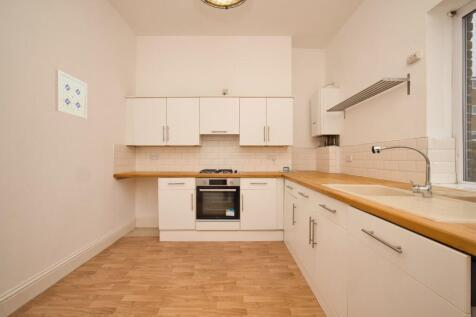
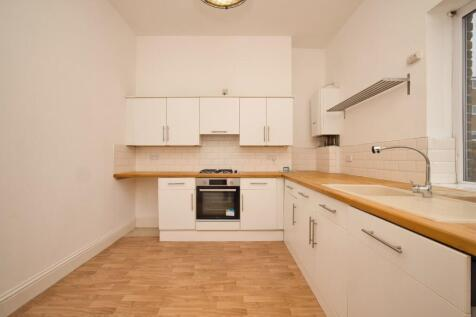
- wall art (72, 96)
